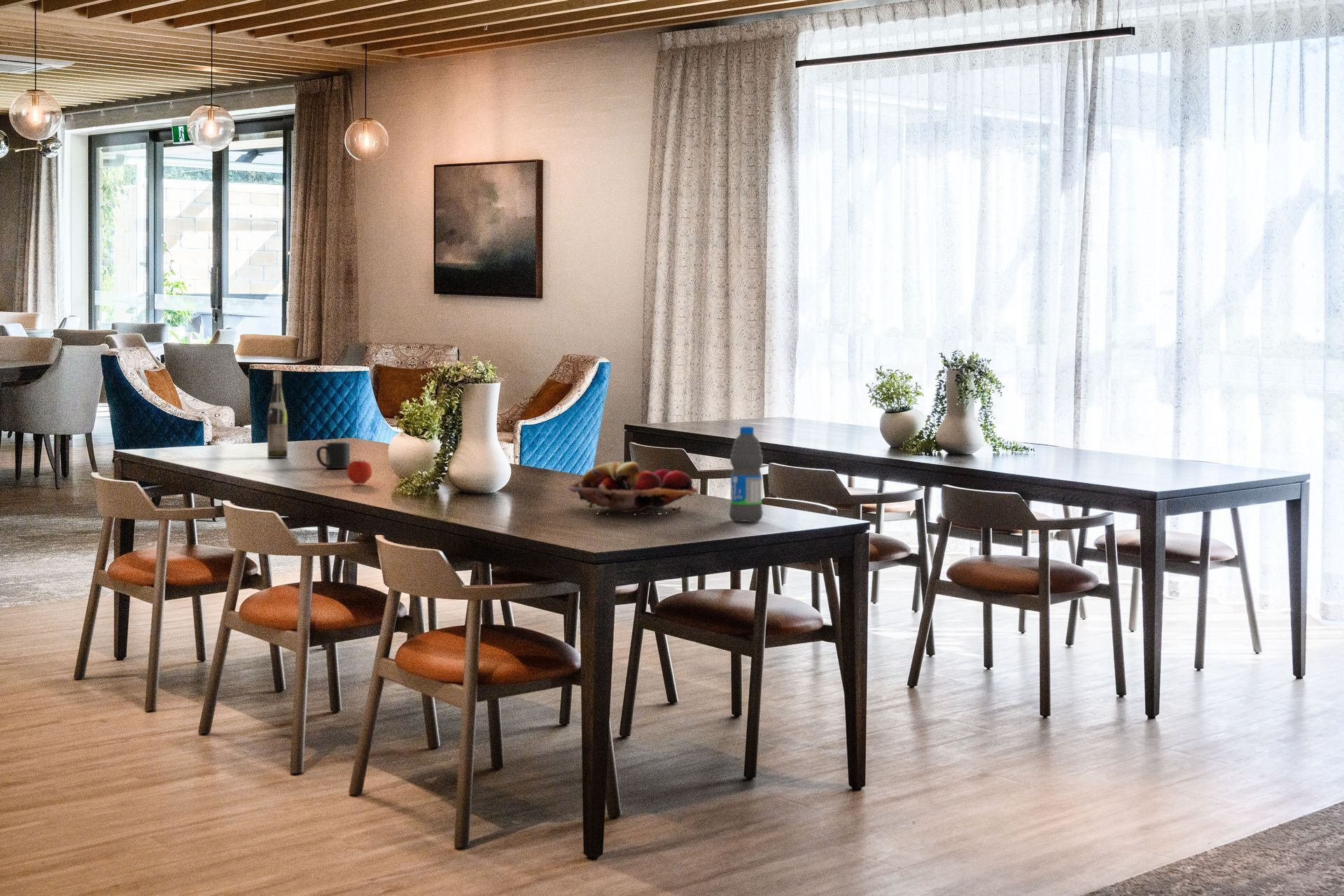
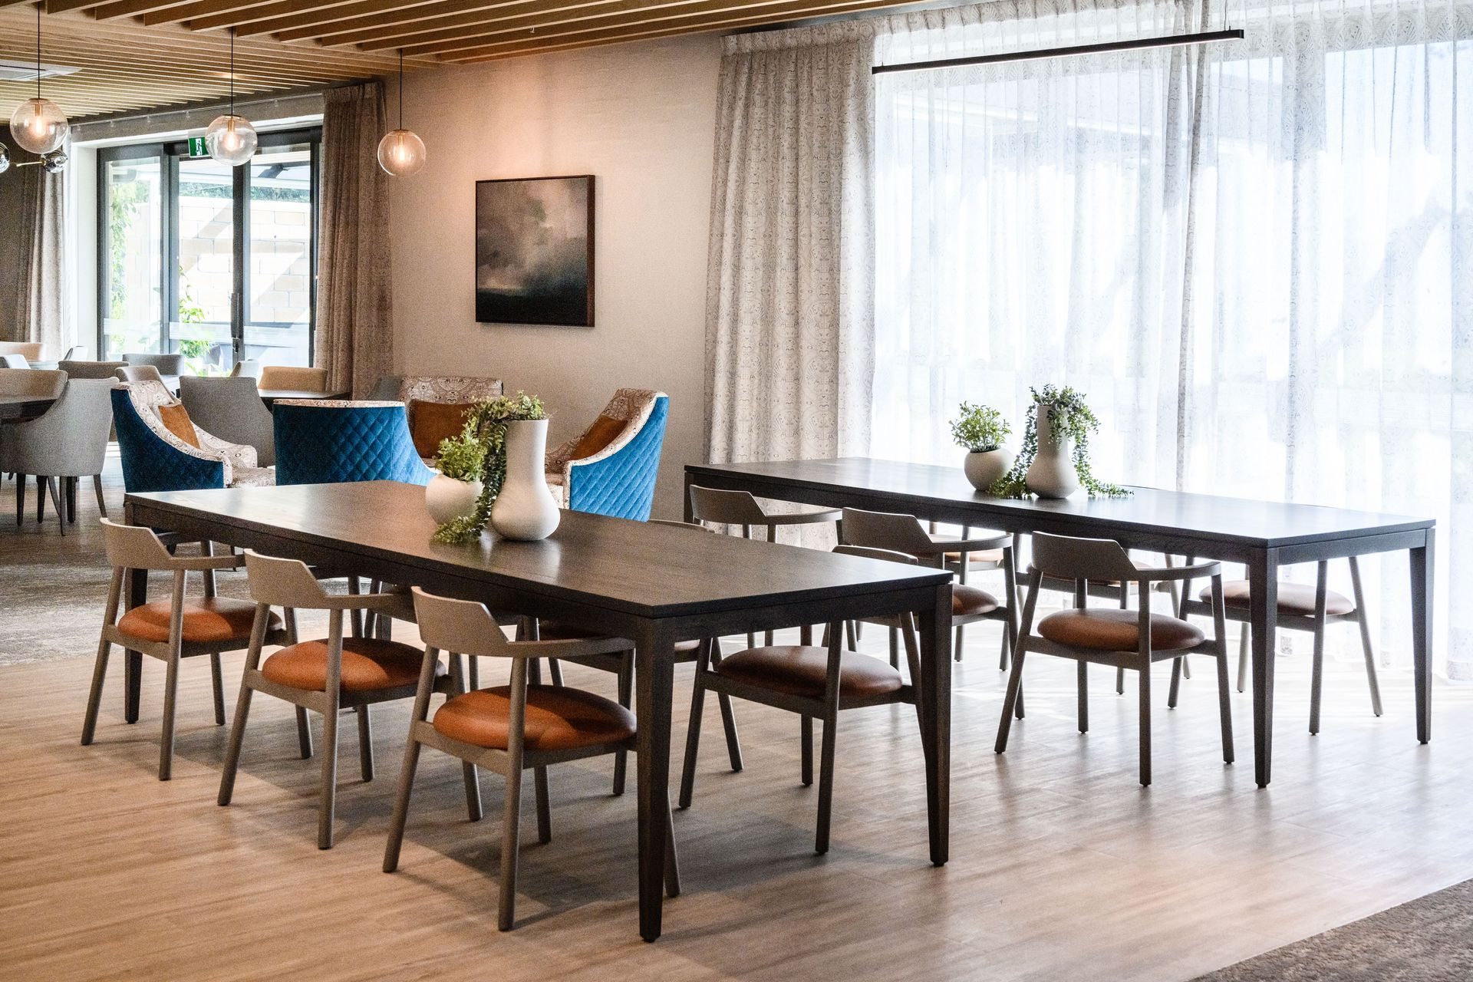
- water bottle (746, 473)
- mug (332, 455)
- apple (359, 470)
- wine bottle (277, 414)
- fruit basket (632, 486)
